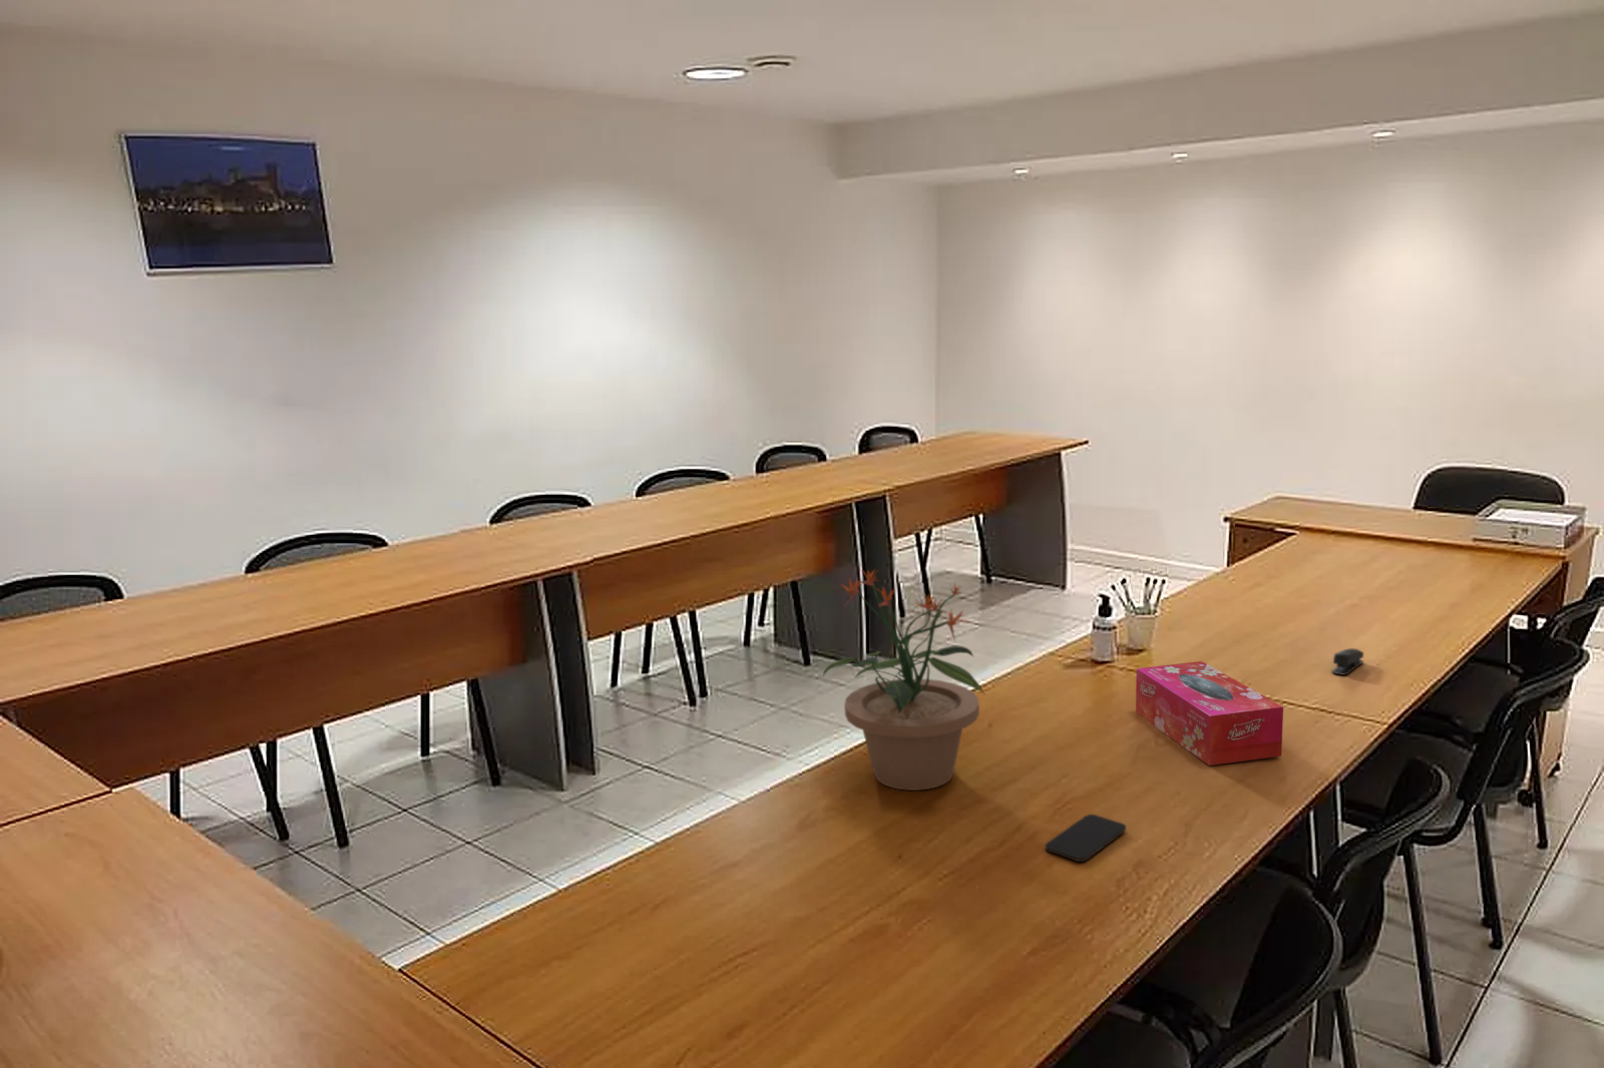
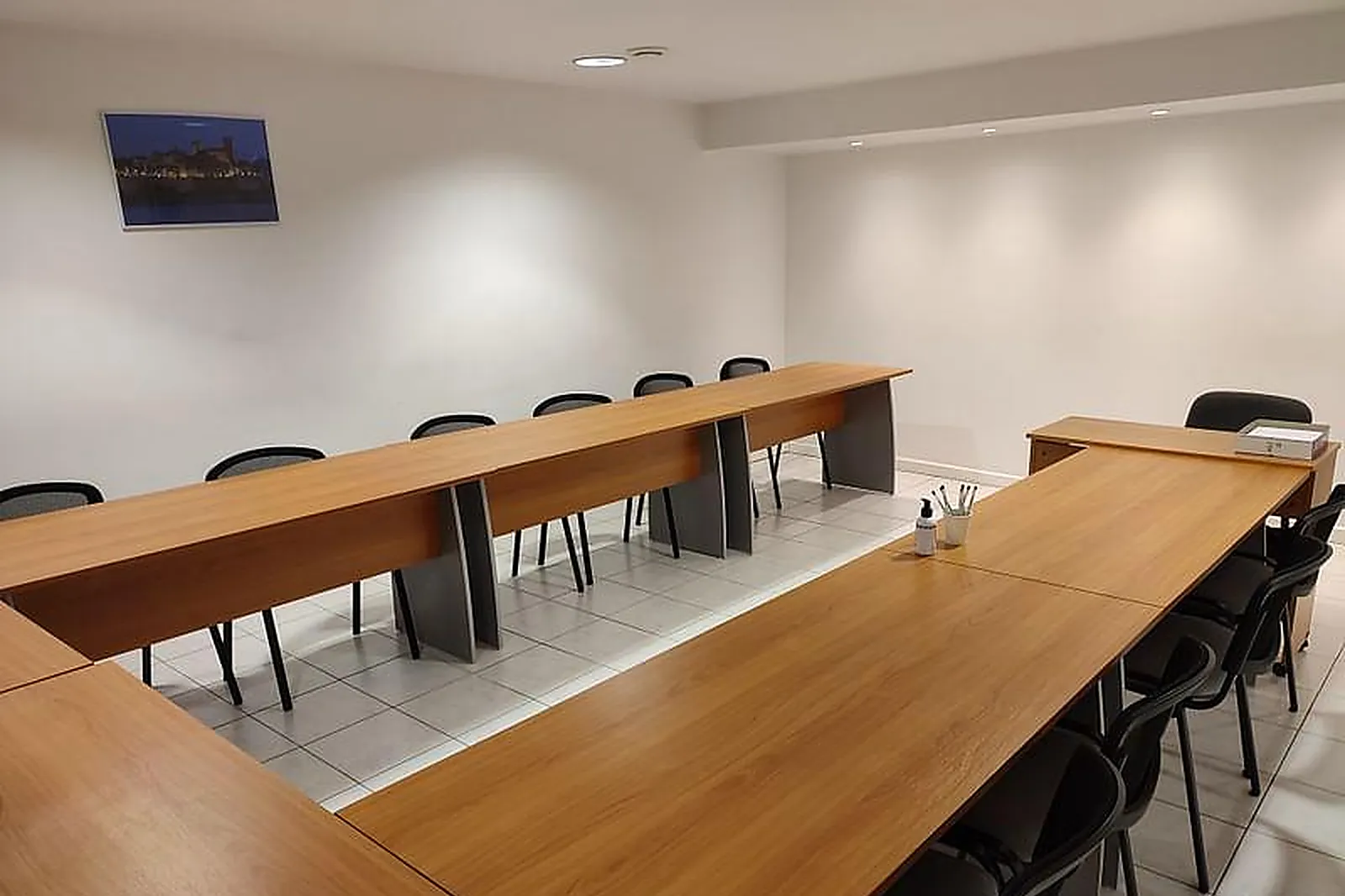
- tissue box (1204, 709)
- smartphone (1085, 837)
- stapler (1349, 657)
- potted plant (903, 676)
